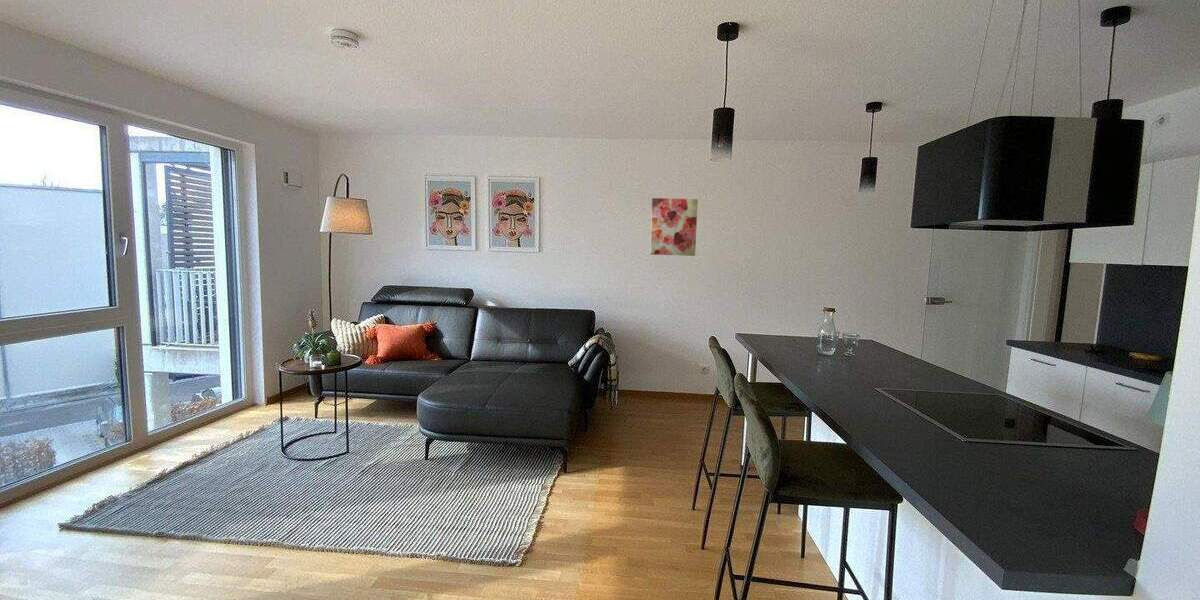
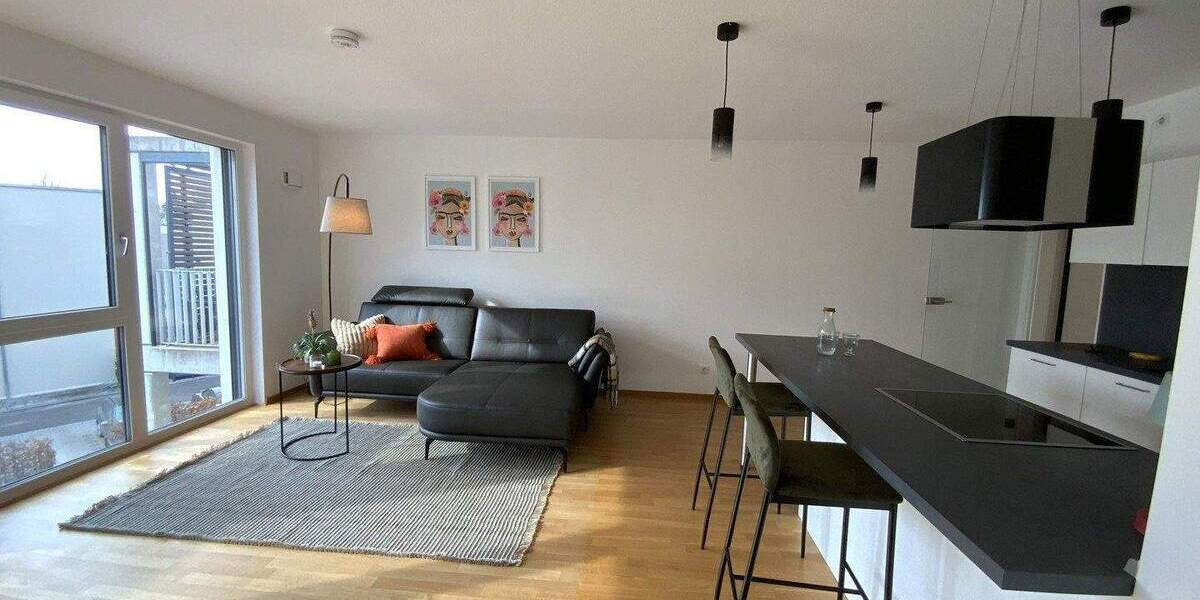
- wall art (673, 227)
